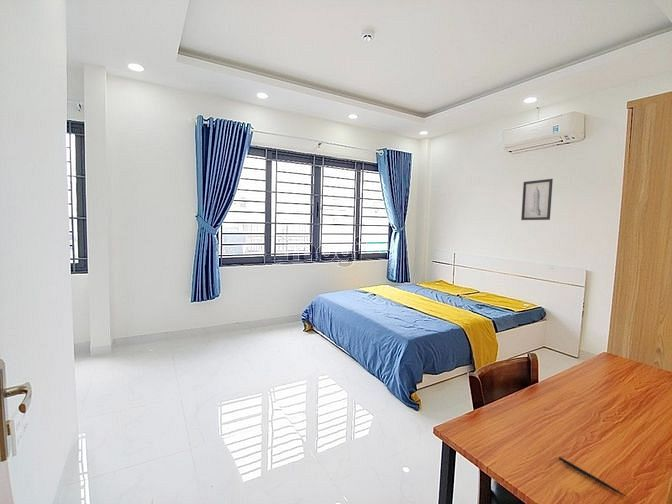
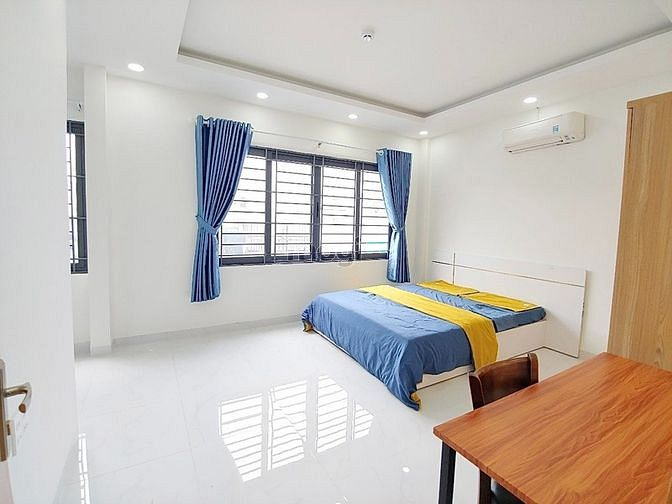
- pen (590, 475)
- wall art (536, 200)
